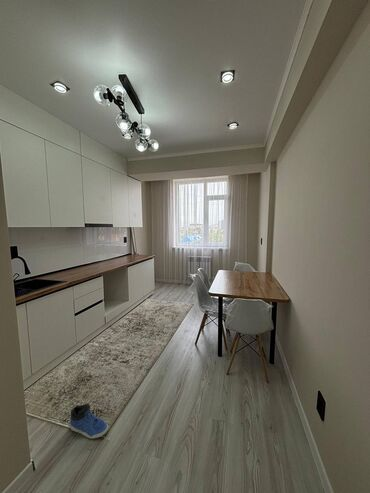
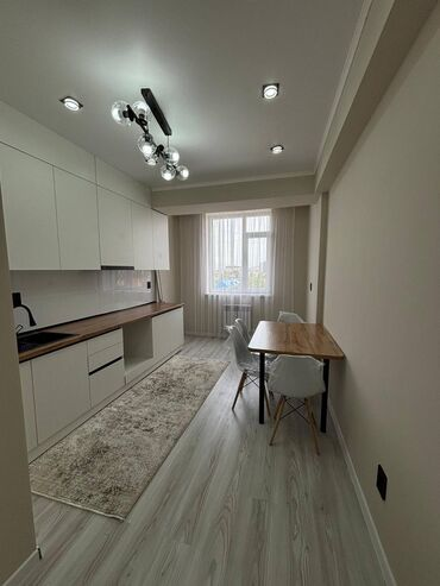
- sneaker (88, 418)
